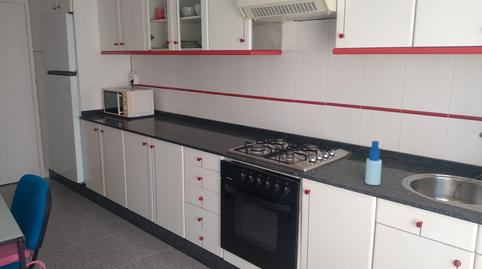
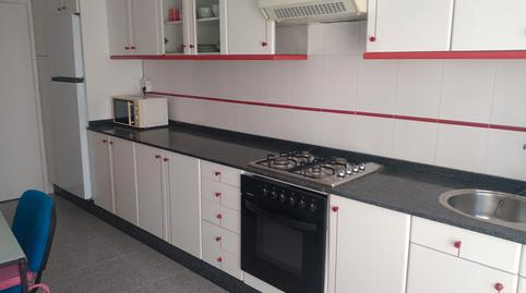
- spray bottle (374, 162)
